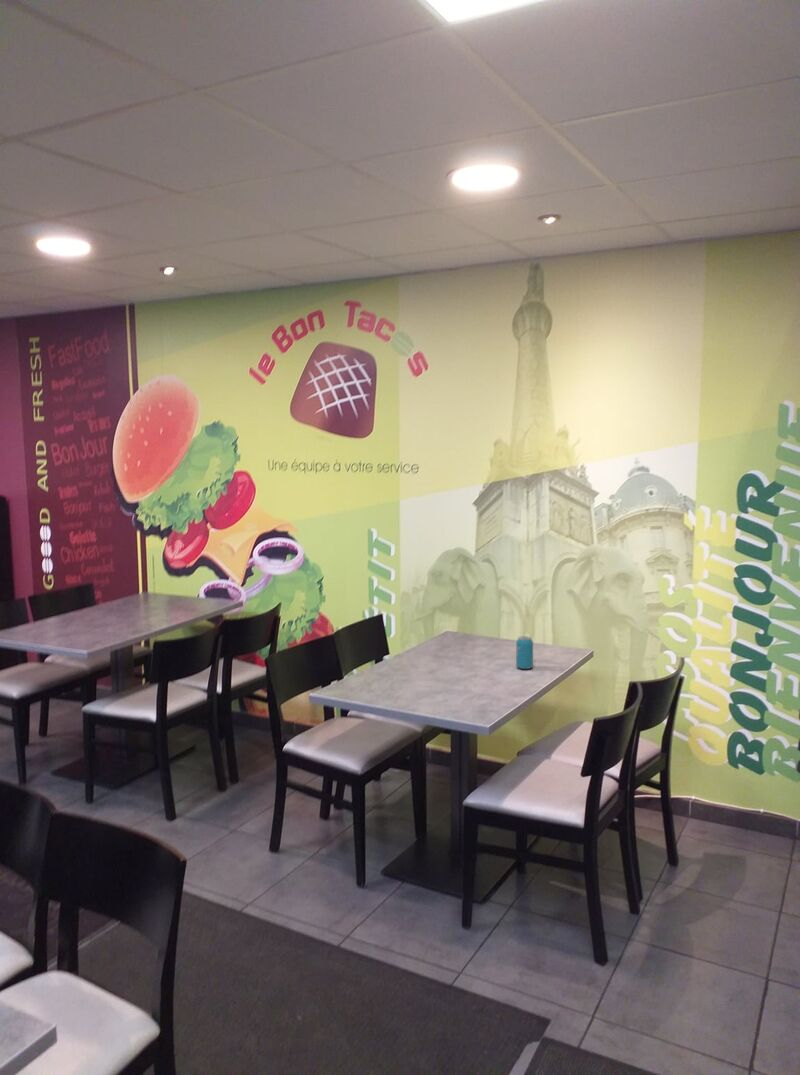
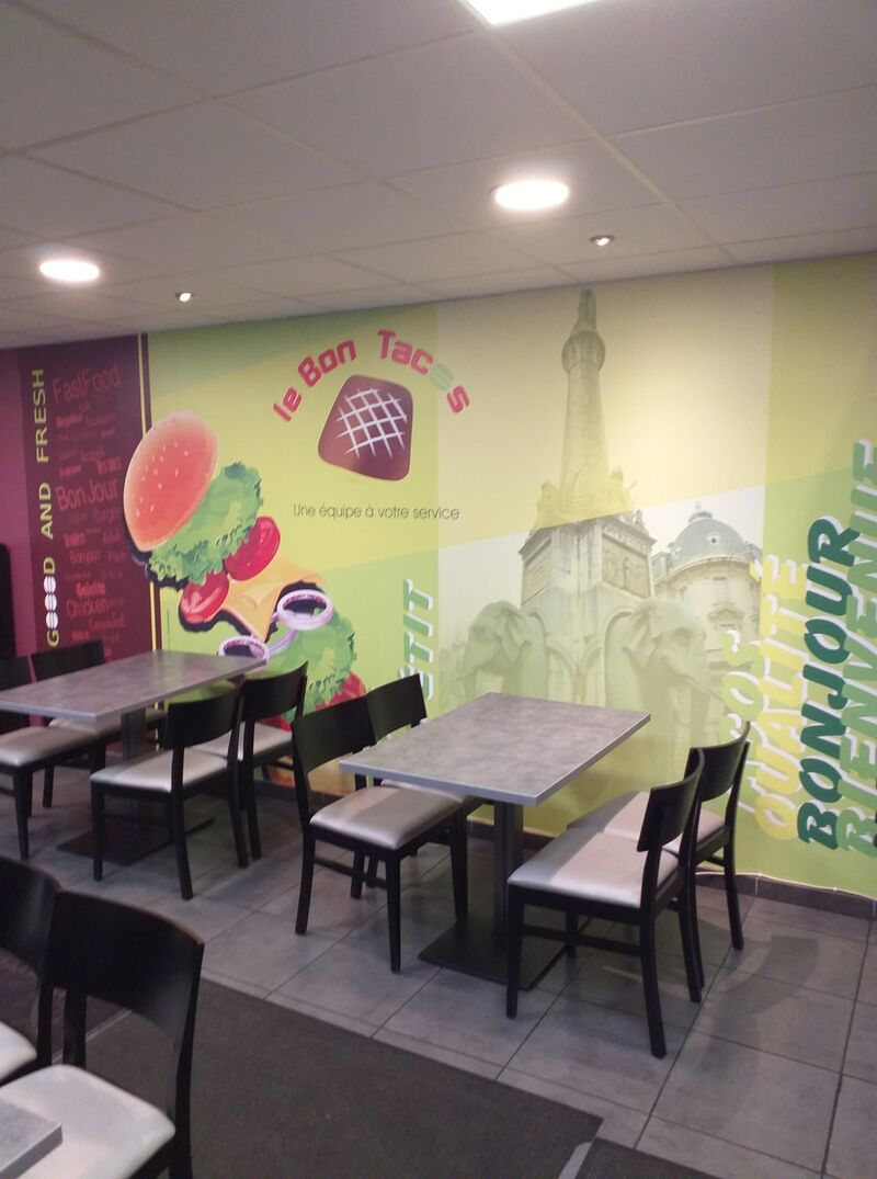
- beverage can (524, 652)
